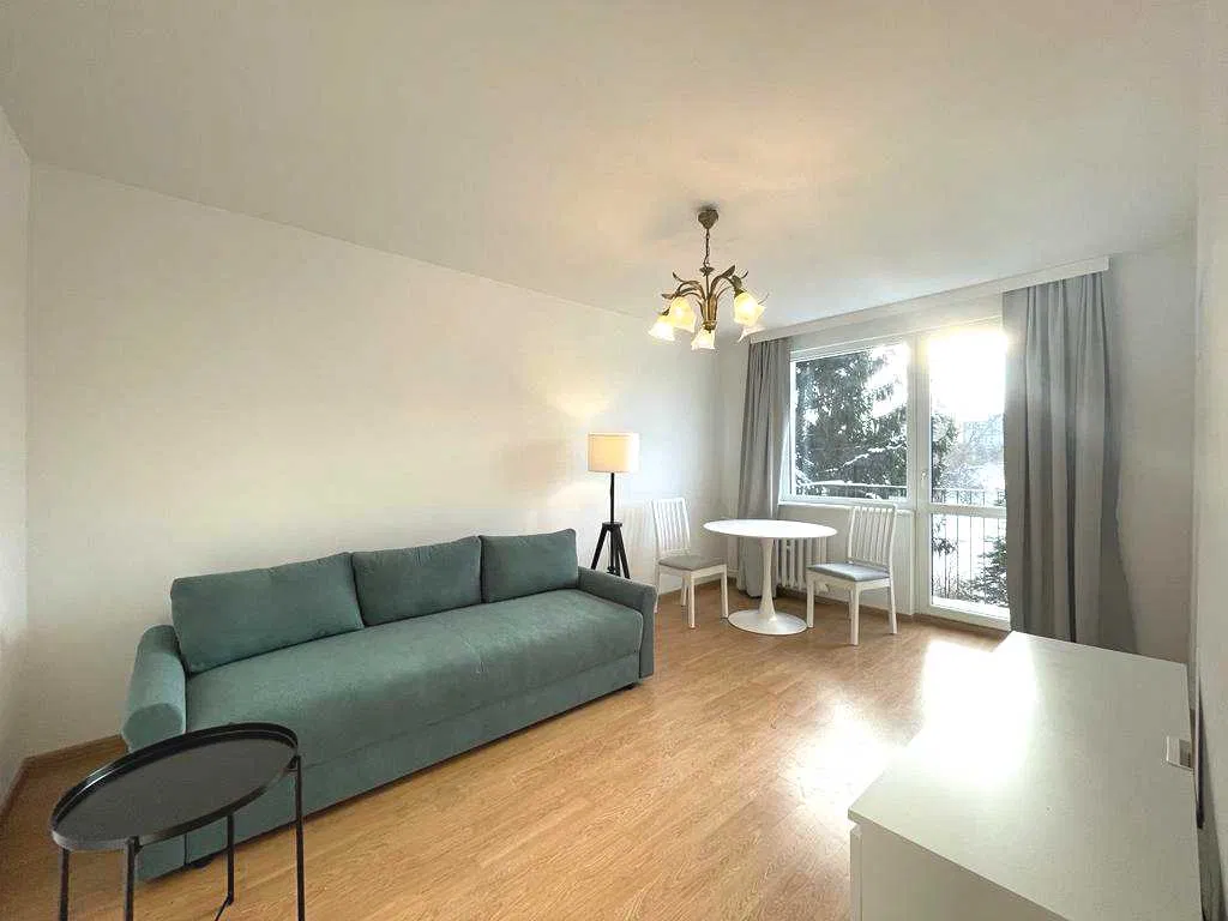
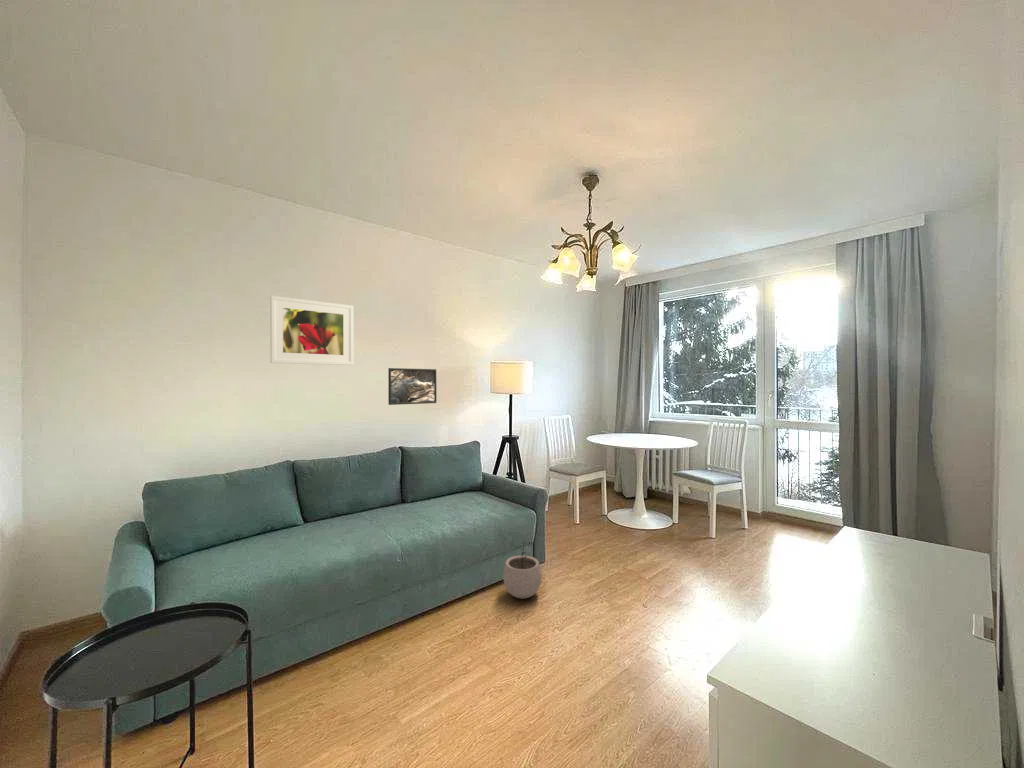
+ plant pot (522, 571)
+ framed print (314, 332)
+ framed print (413, 386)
